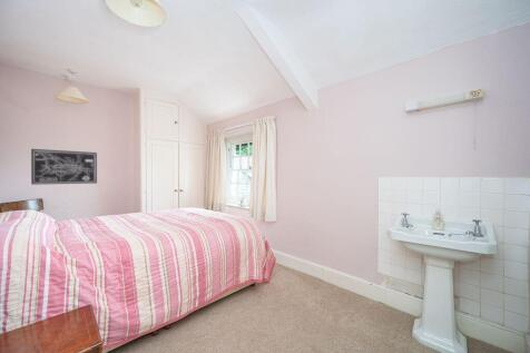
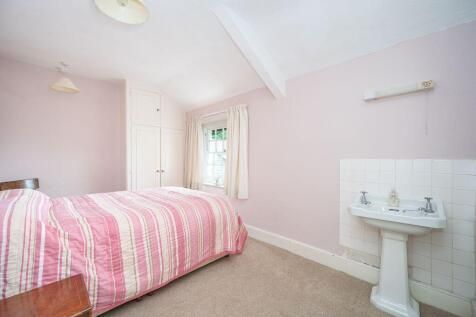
- wall art (66, 167)
